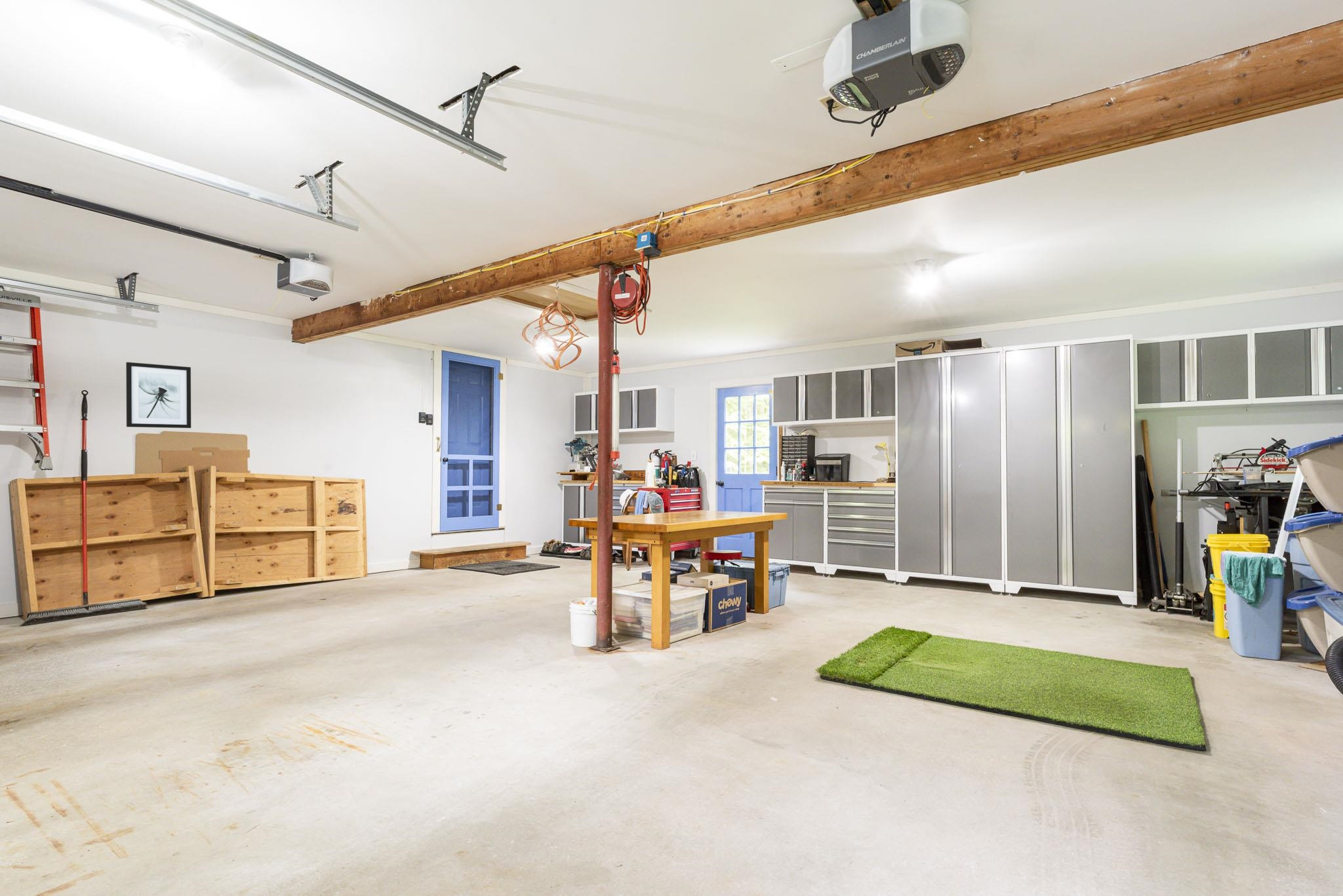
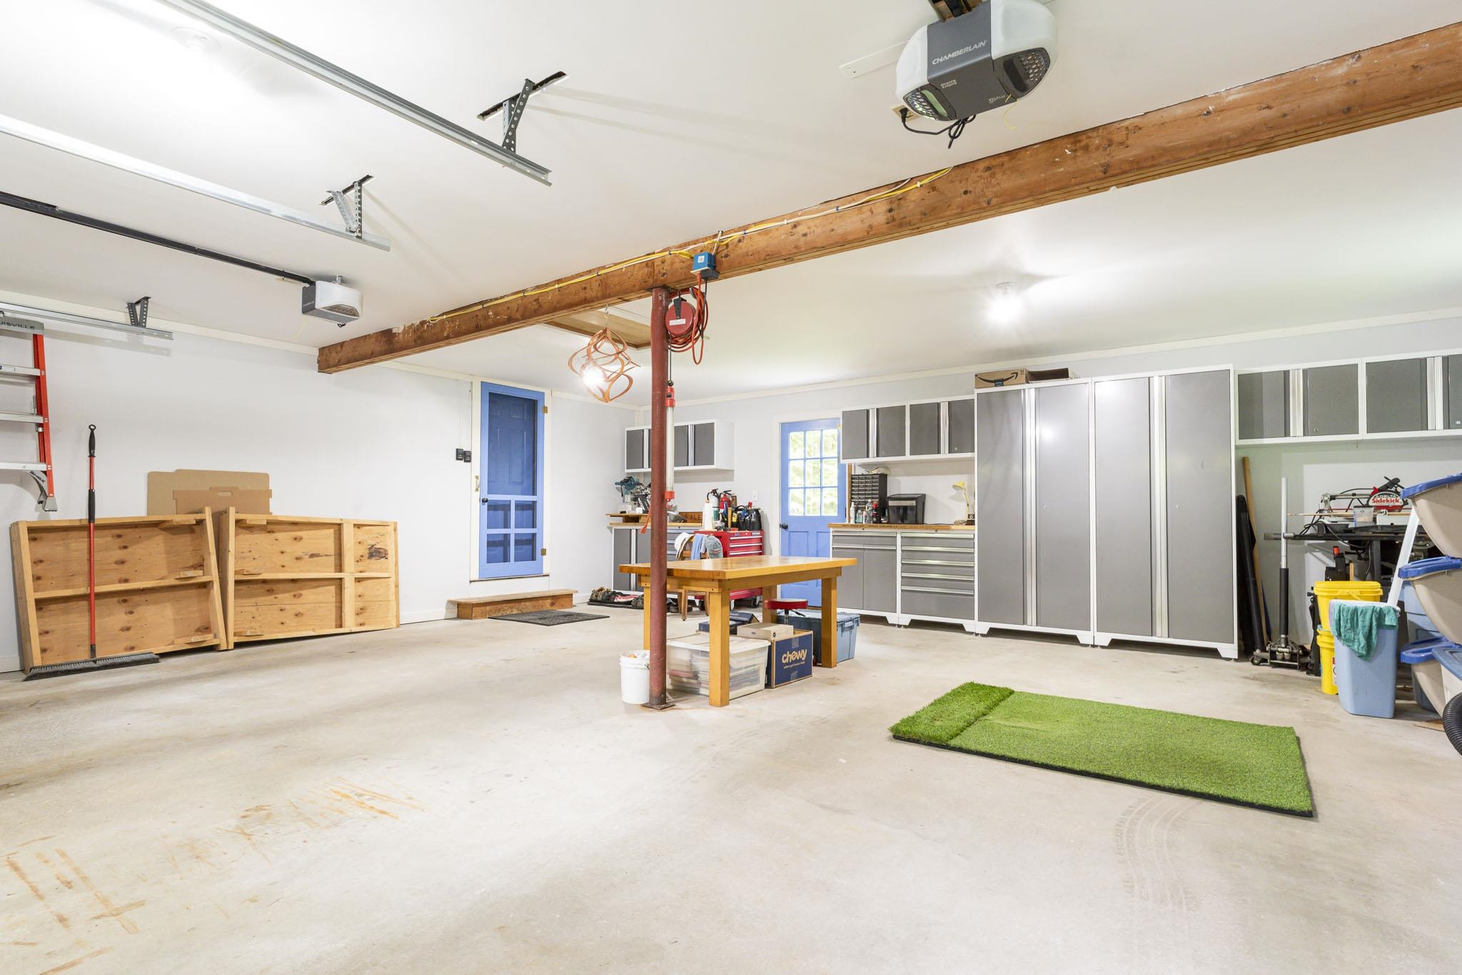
- wall art (159, 396)
